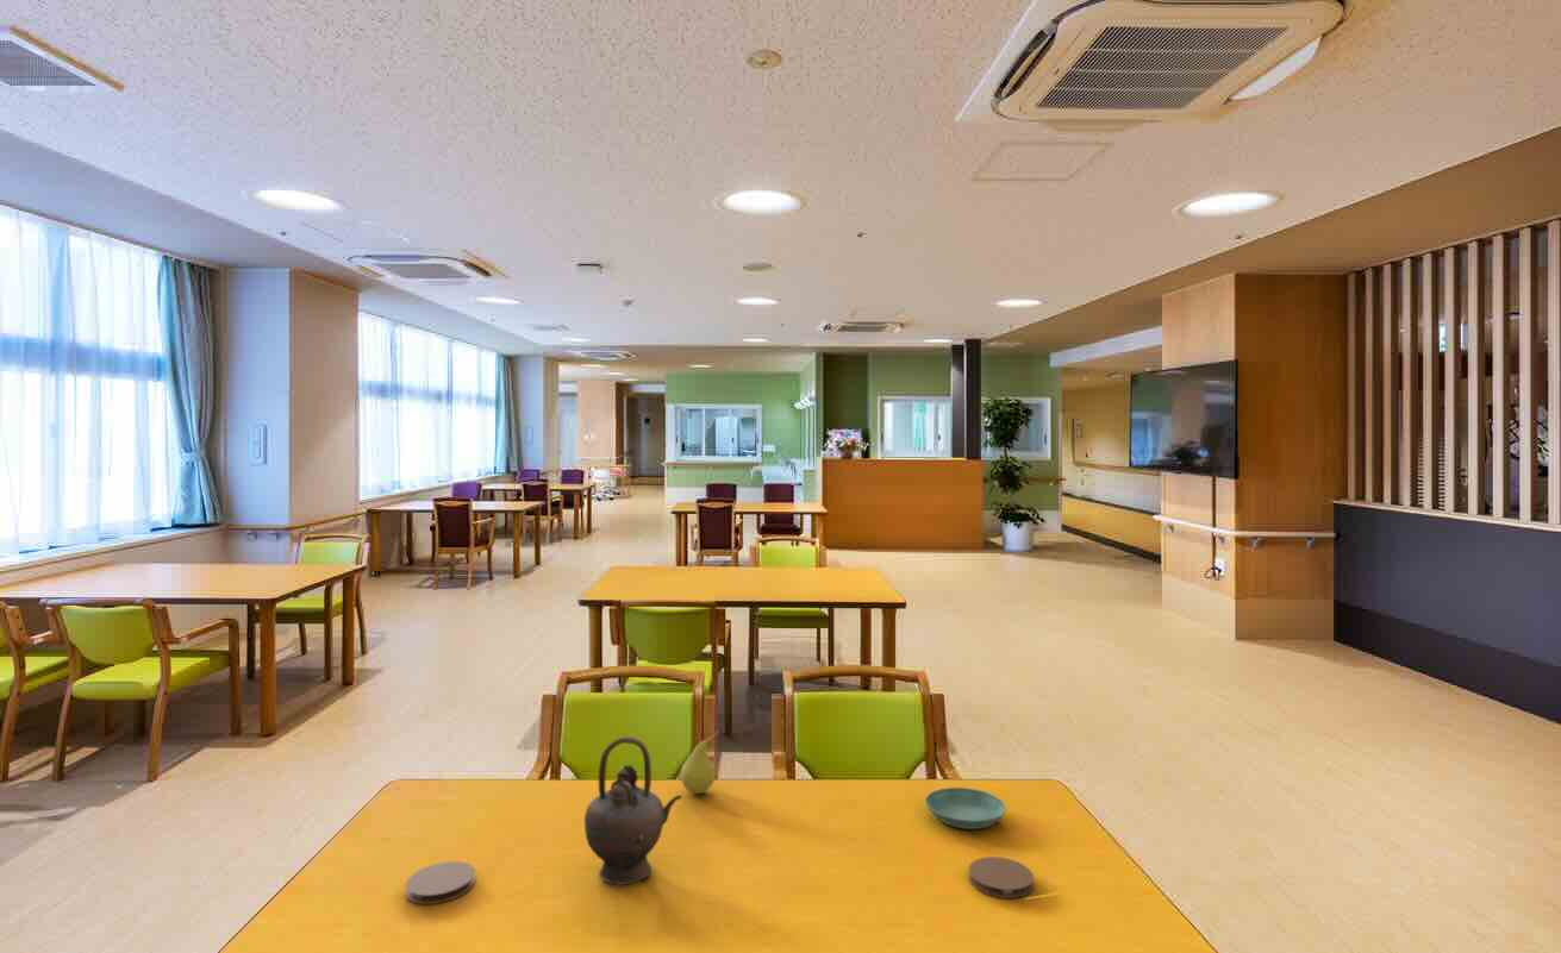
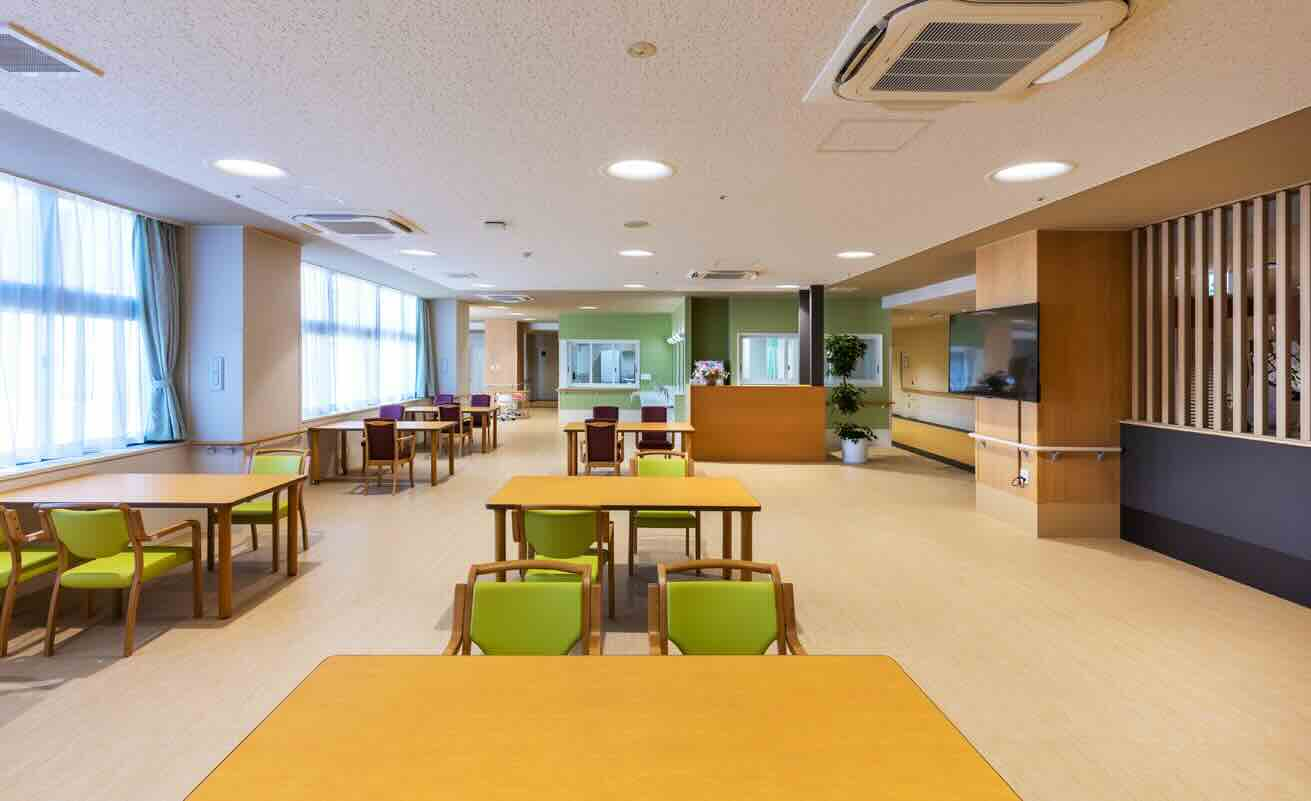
- coaster (1000, 876)
- fruit (700, 761)
- coaster (441, 882)
- teapot (633, 805)
- saucer (964, 809)
